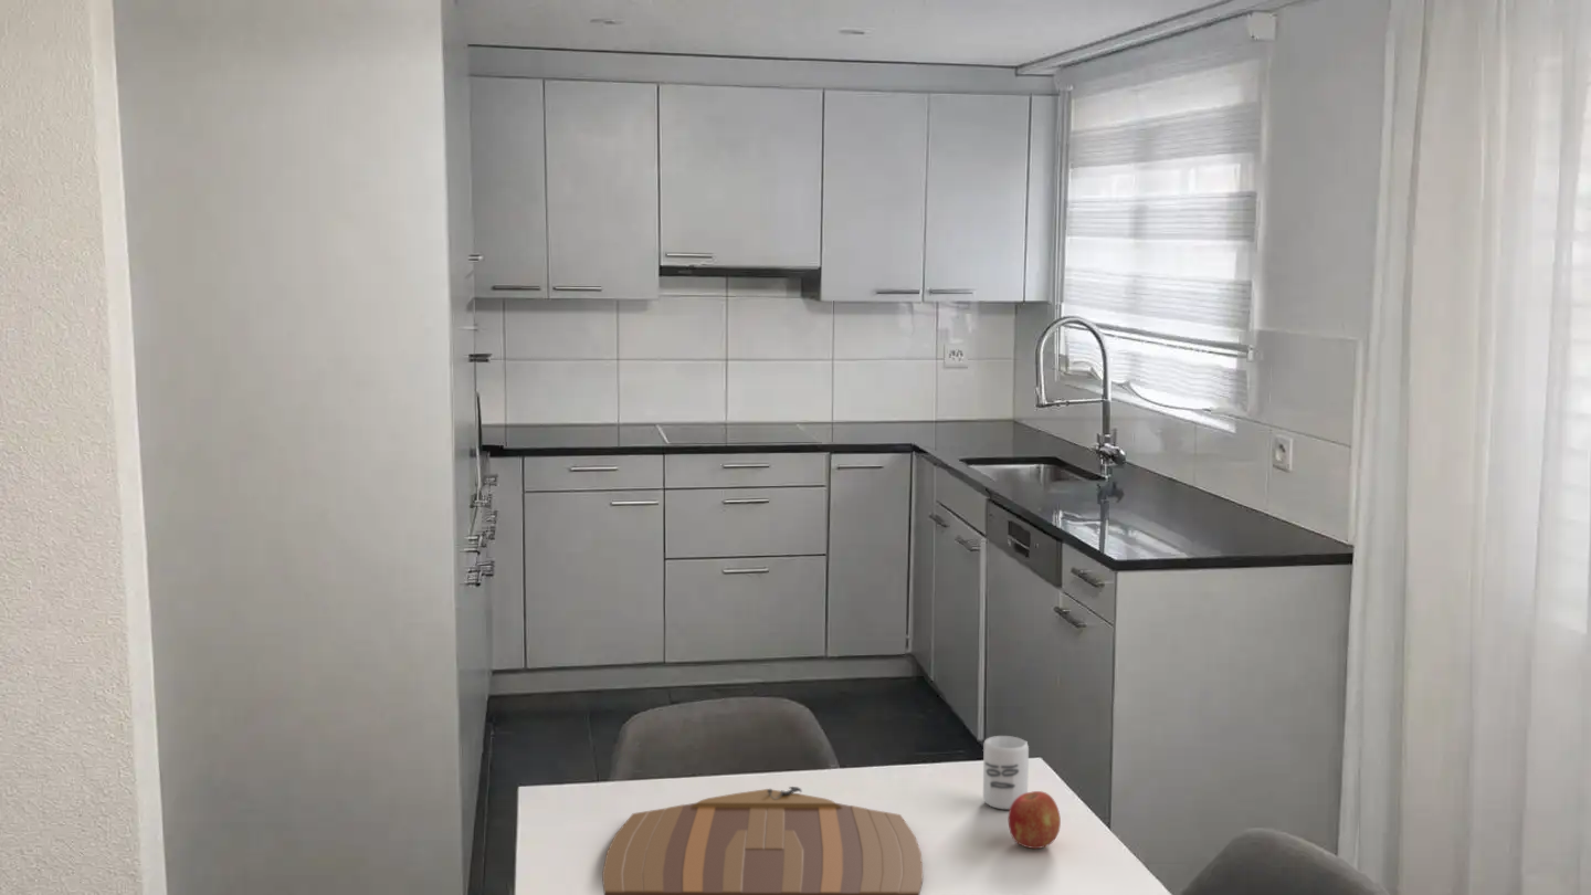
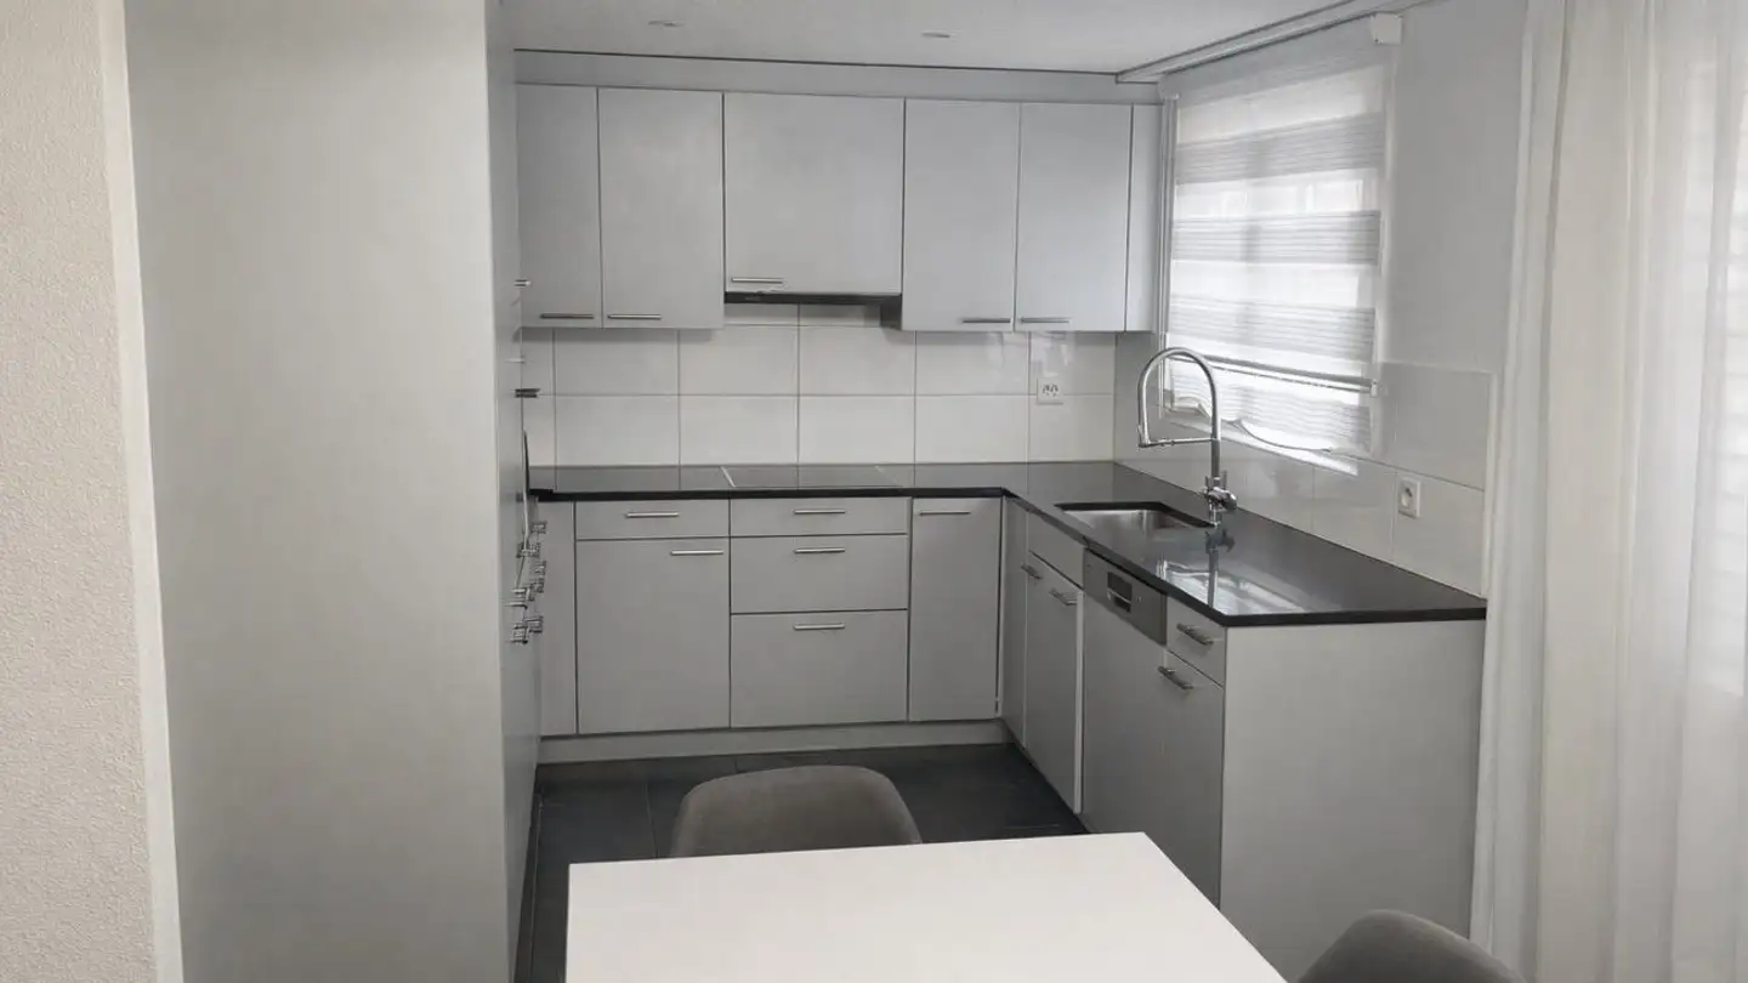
- cutting board (765, 834)
- cup (1005, 772)
- fruit (1034, 818)
